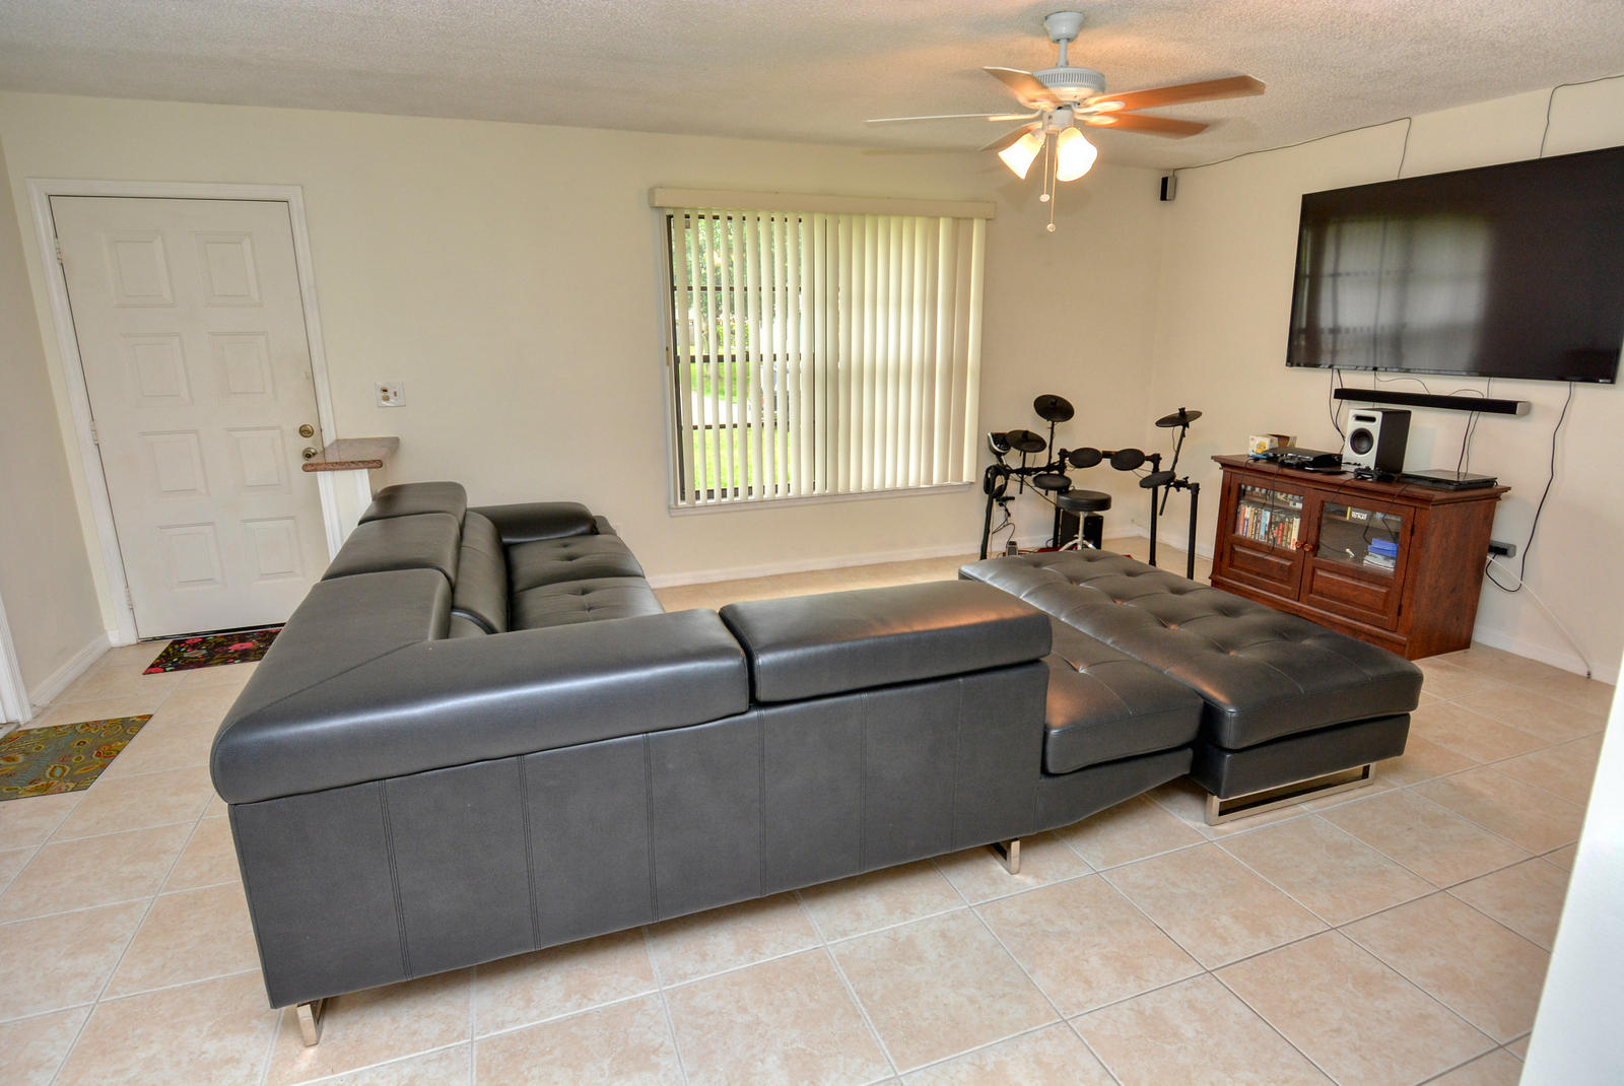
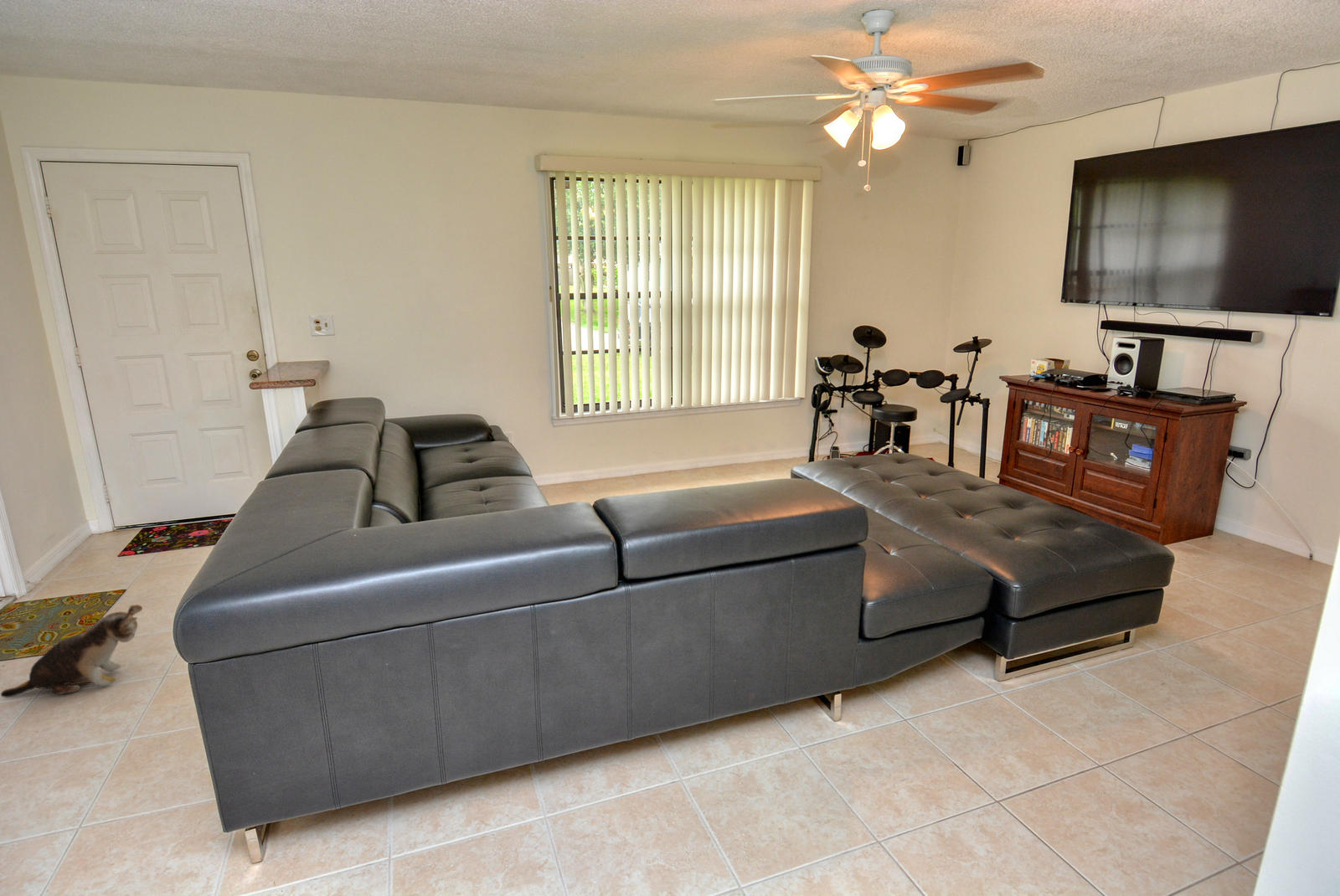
+ plush toy (72, 651)
